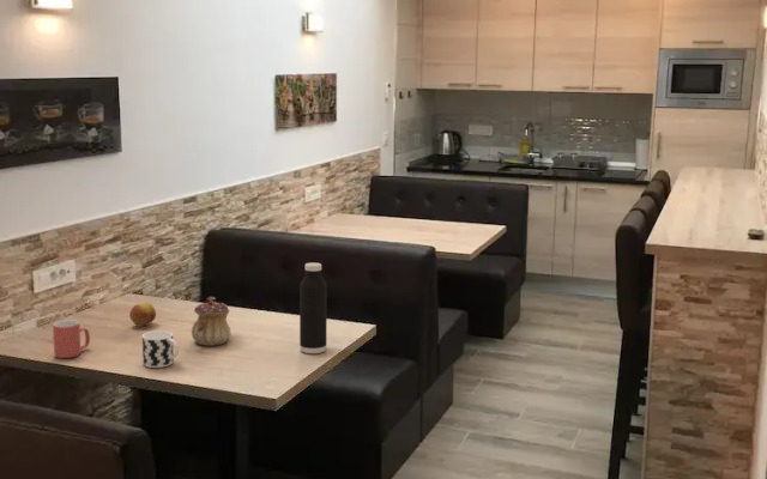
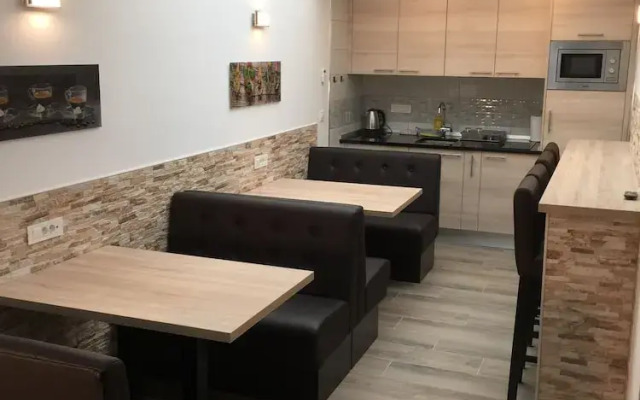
- cup (162, 350)
- mug (72, 336)
- fruit (143, 314)
- water bottle (313, 307)
- teapot (210, 319)
